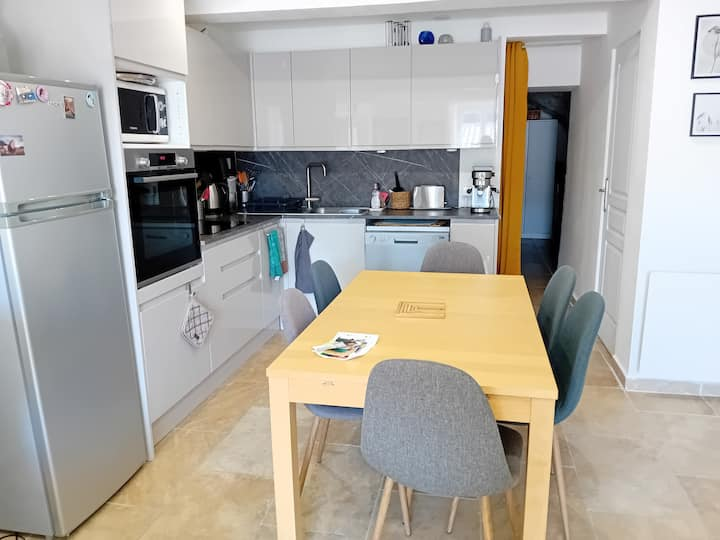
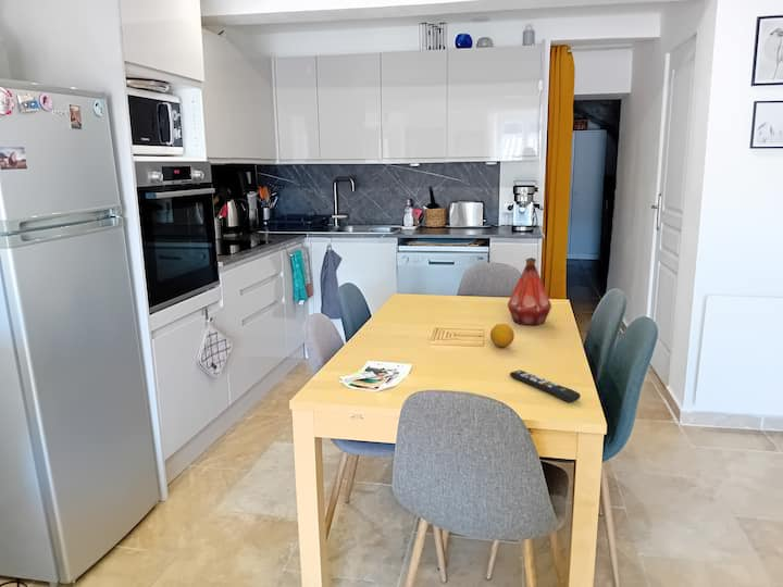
+ bottle (530, 289)
+ fruit (501, 335)
+ remote control (543, 384)
